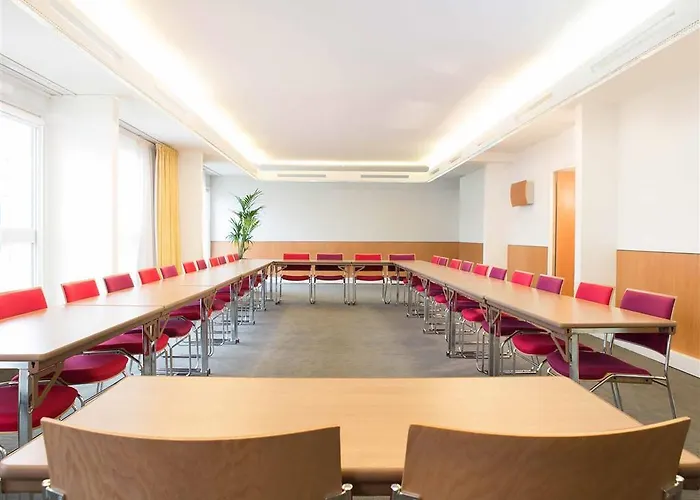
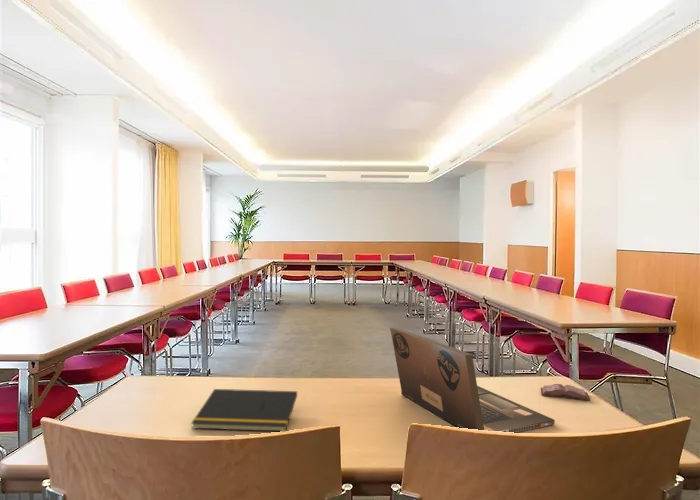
+ laptop (466, 372)
+ book (564, 390)
+ notepad (247, 408)
